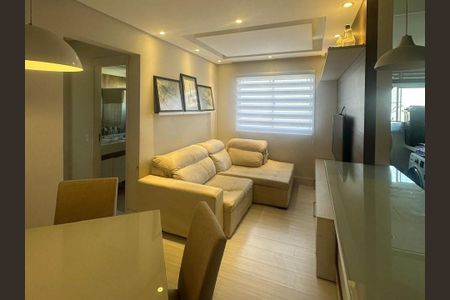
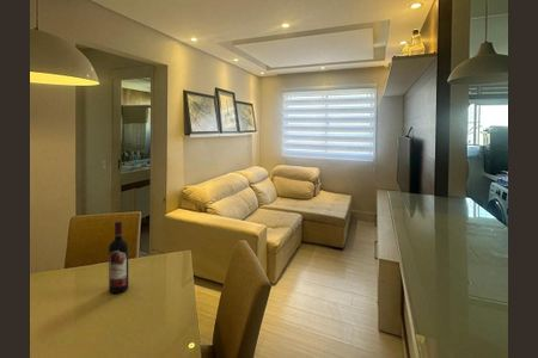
+ wine bottle (118, 255)
